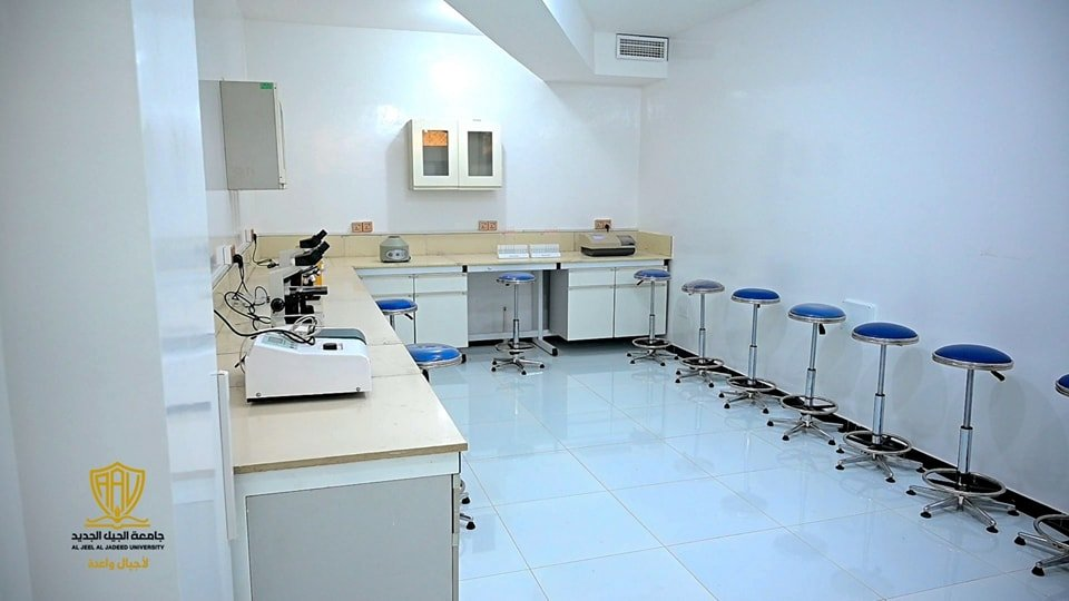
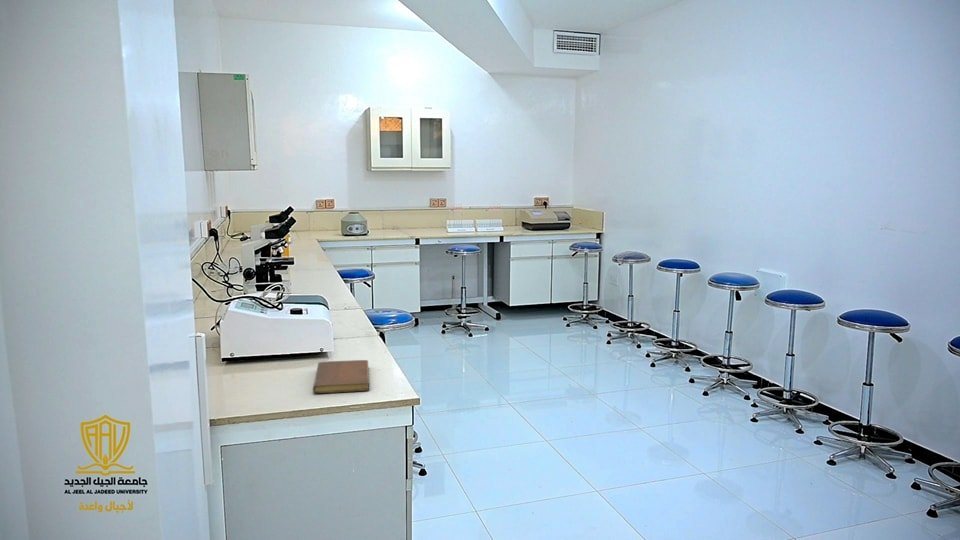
+ notebook (342, 375)
